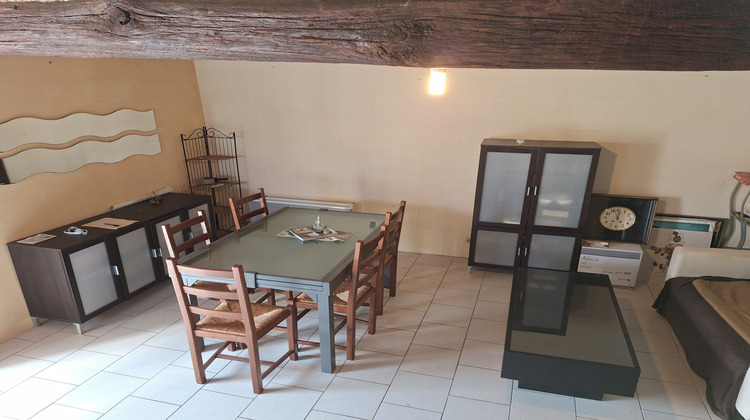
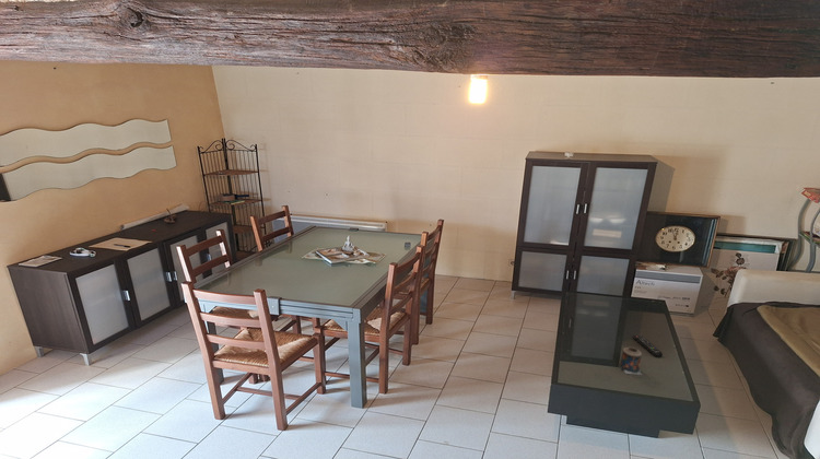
+ candle (633, 360)
+ remote control (646, 344)
